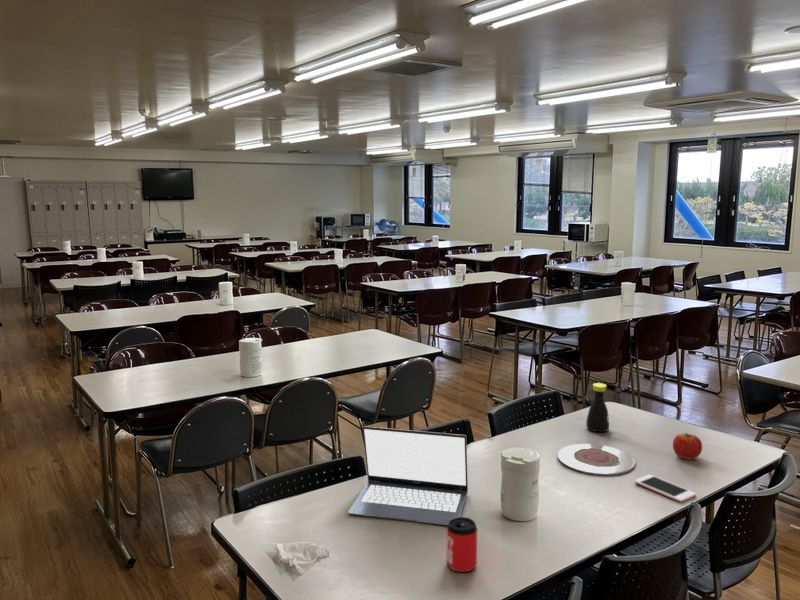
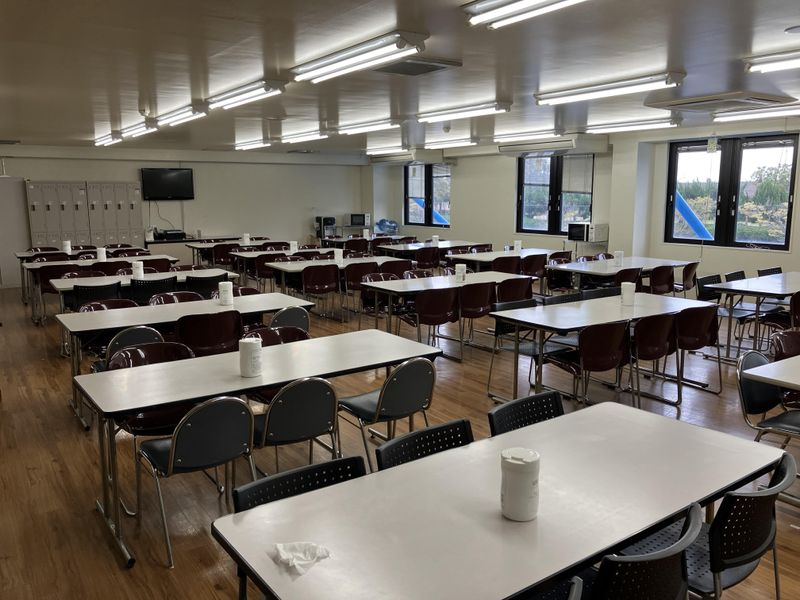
- bottle (598, 406)
- can (461, 544)
- apple (687, 444)
- laptop (409, 471)
- cell phone (664, 487)
- plate (595, 458)
